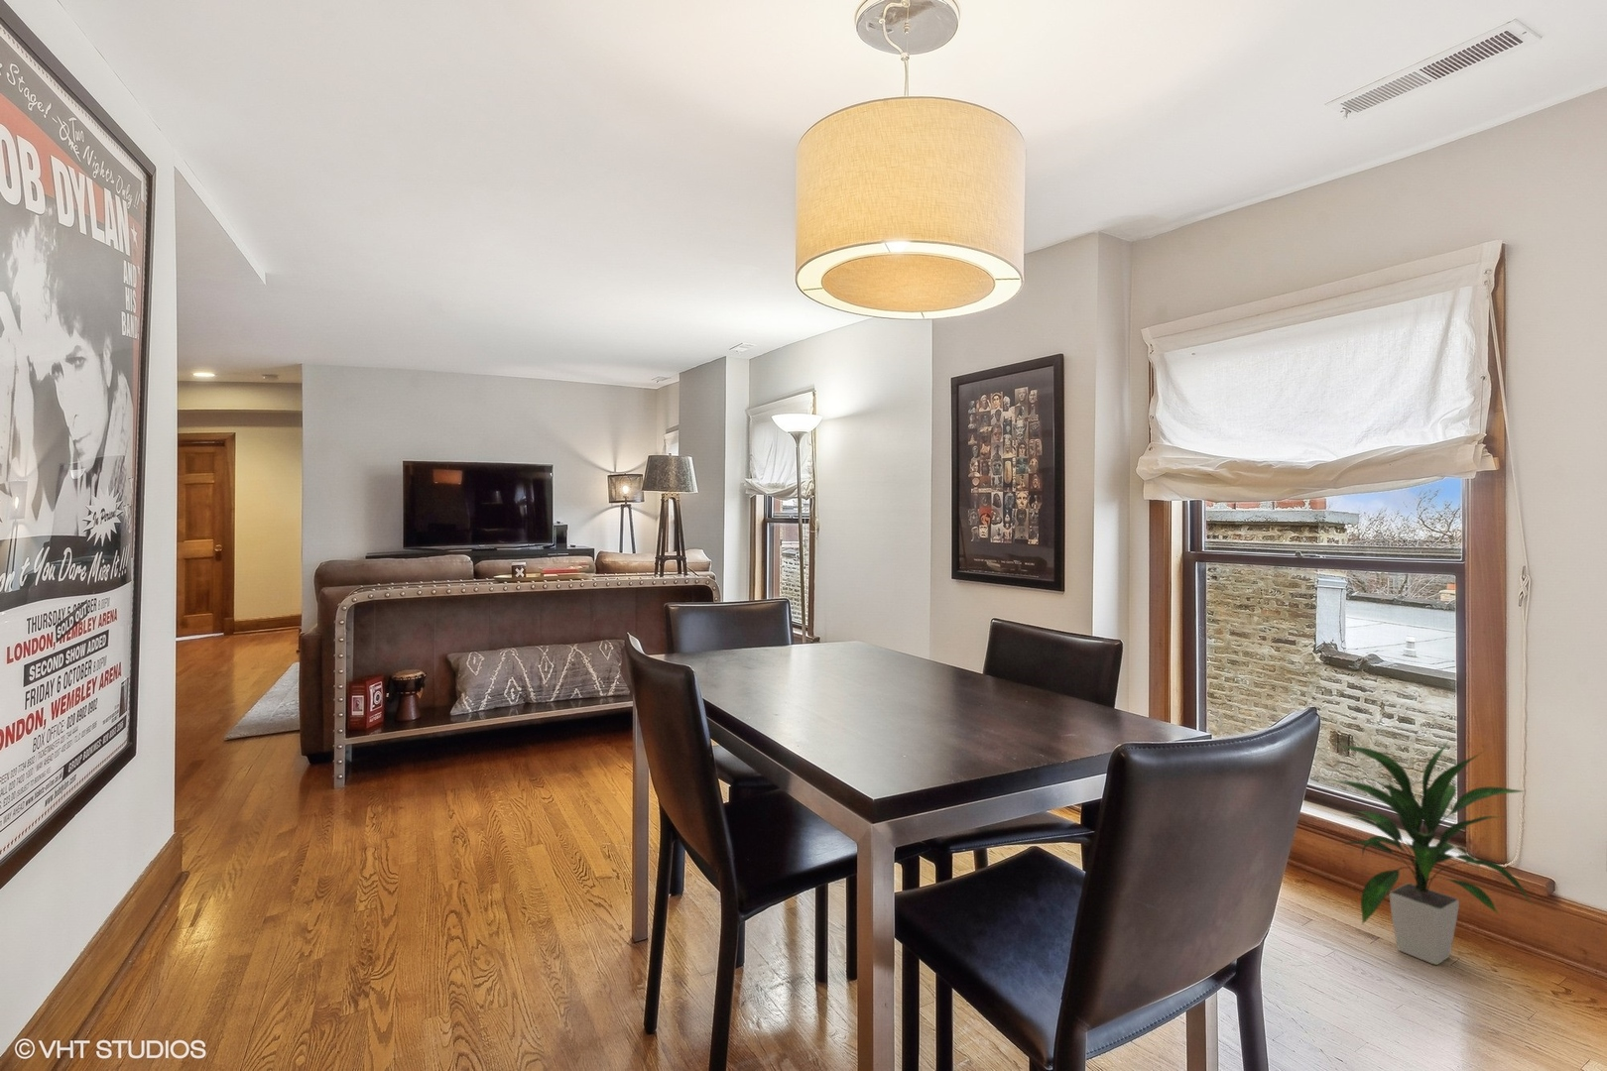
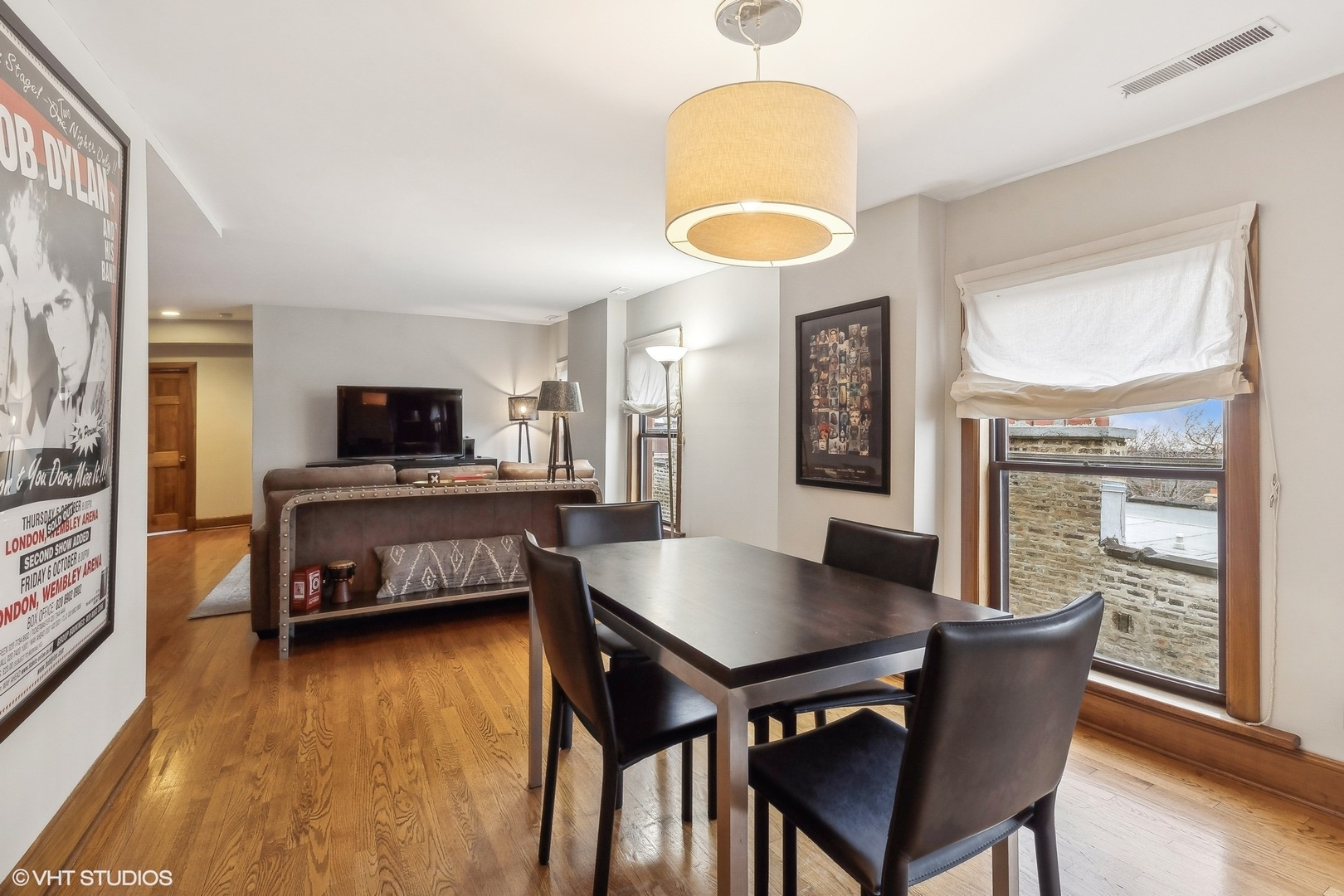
- indoor plant (1414, 844)
